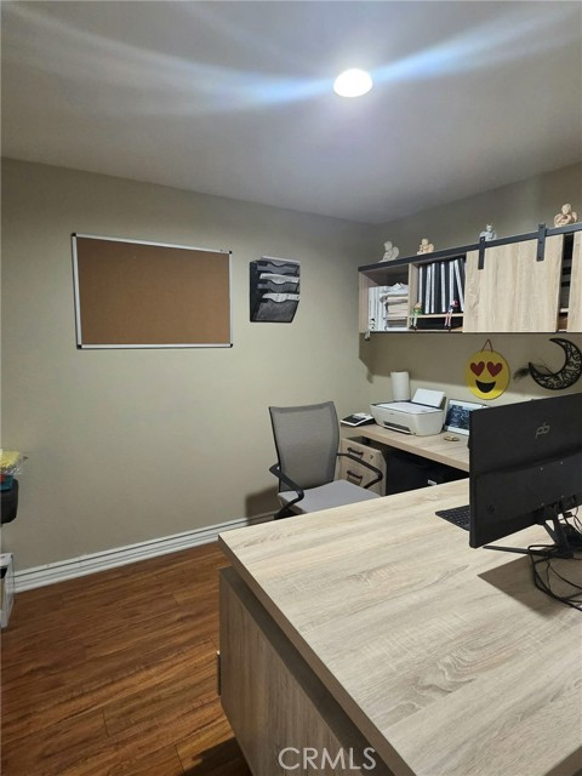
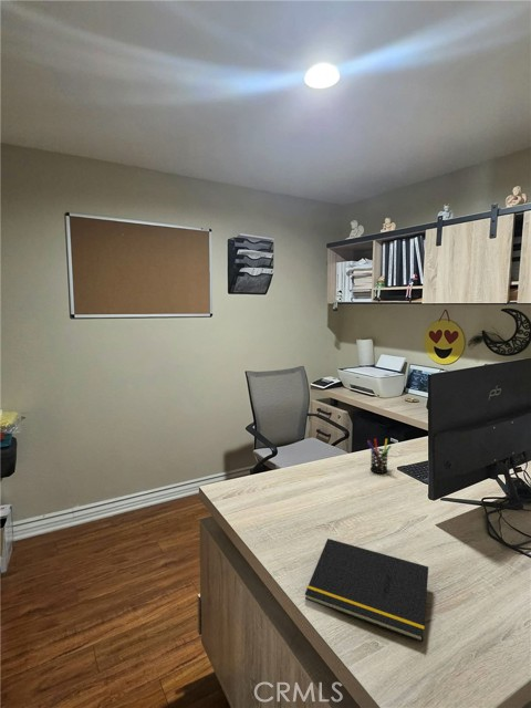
+ pen holder (379, 454)
+ notepad (367, 582)
